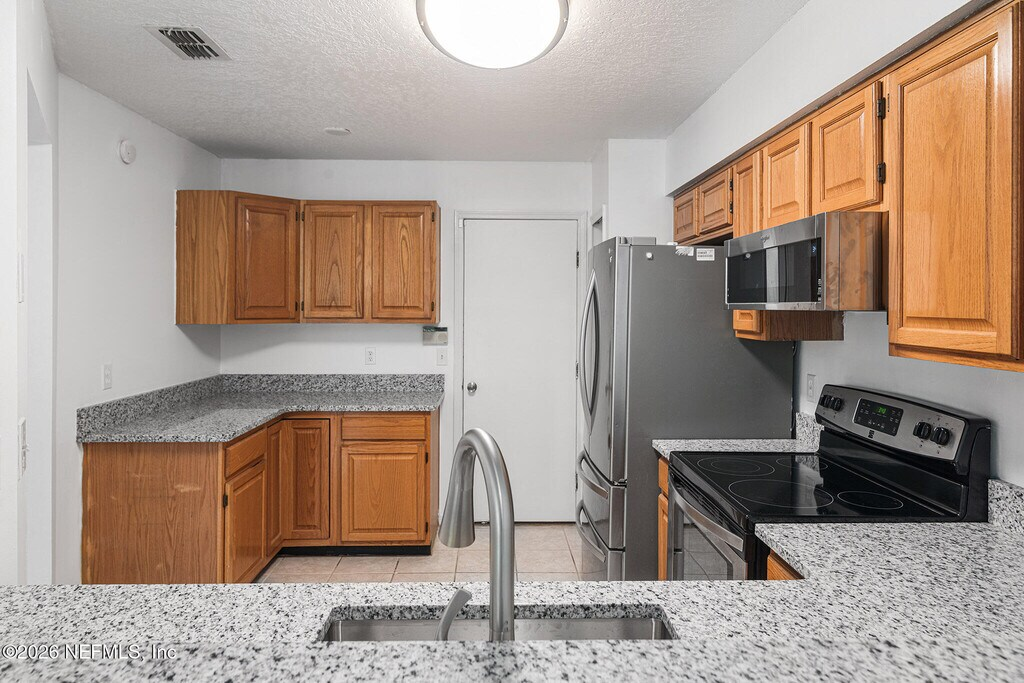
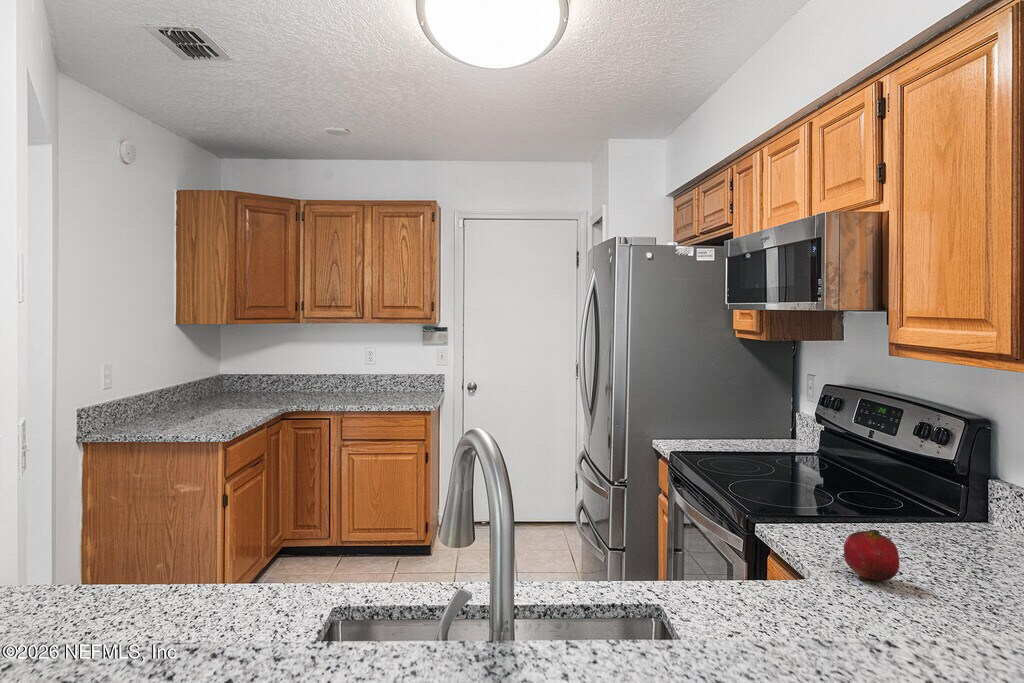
+ fruit (871, 552)
